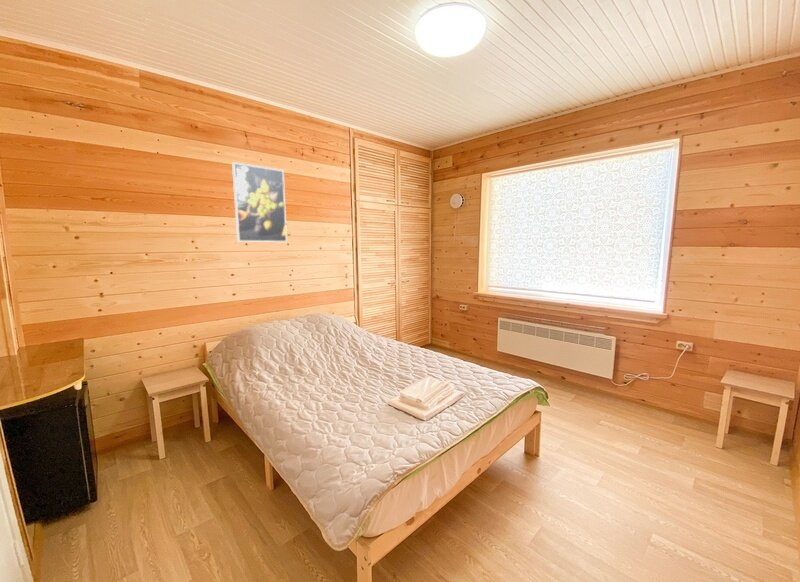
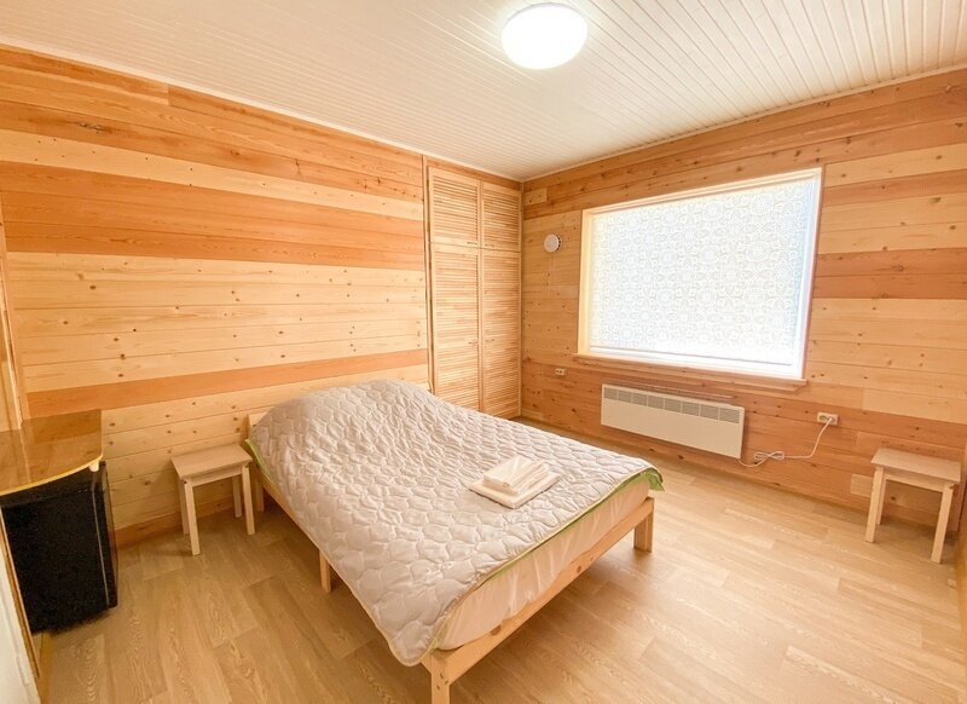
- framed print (261, 204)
